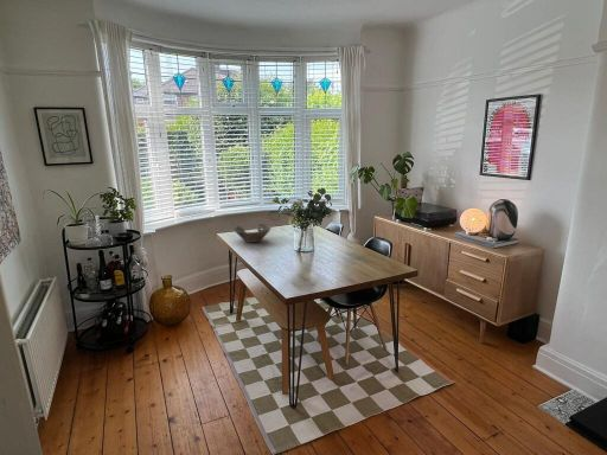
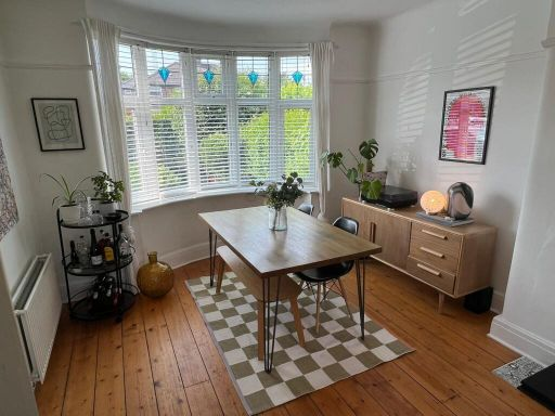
- bowl (253, 233)
